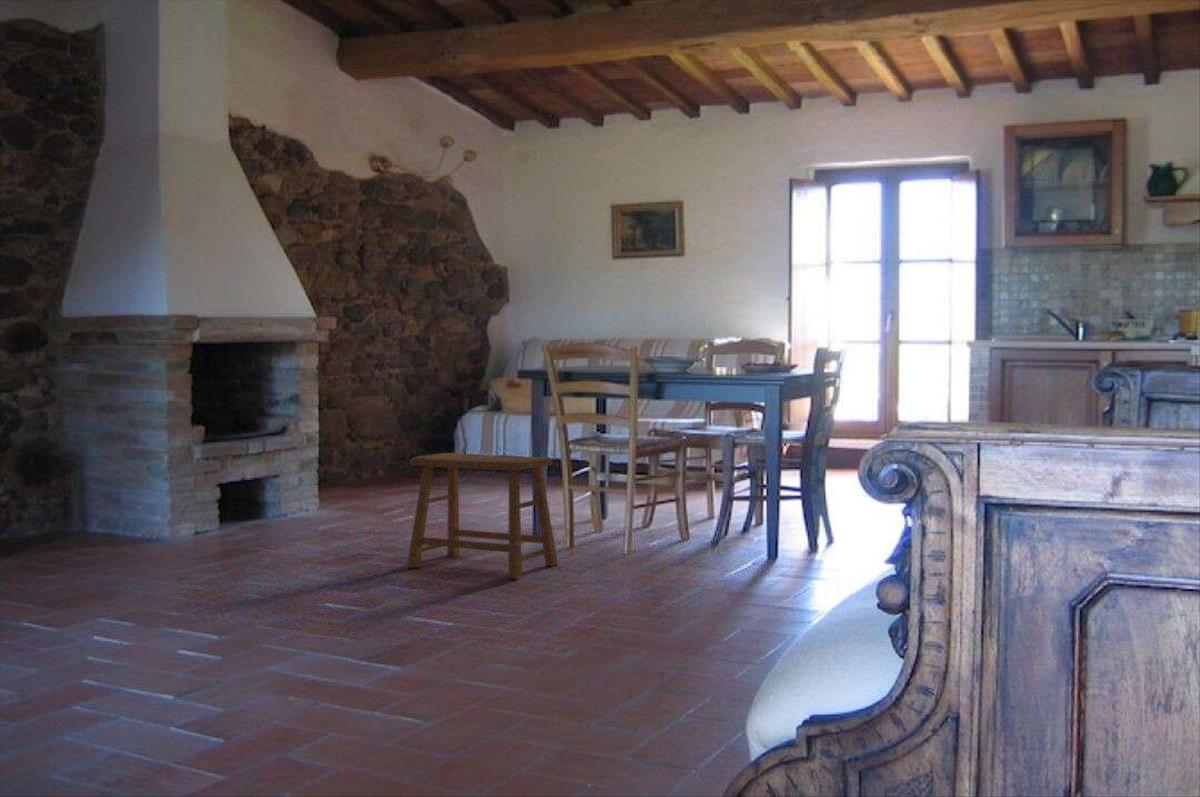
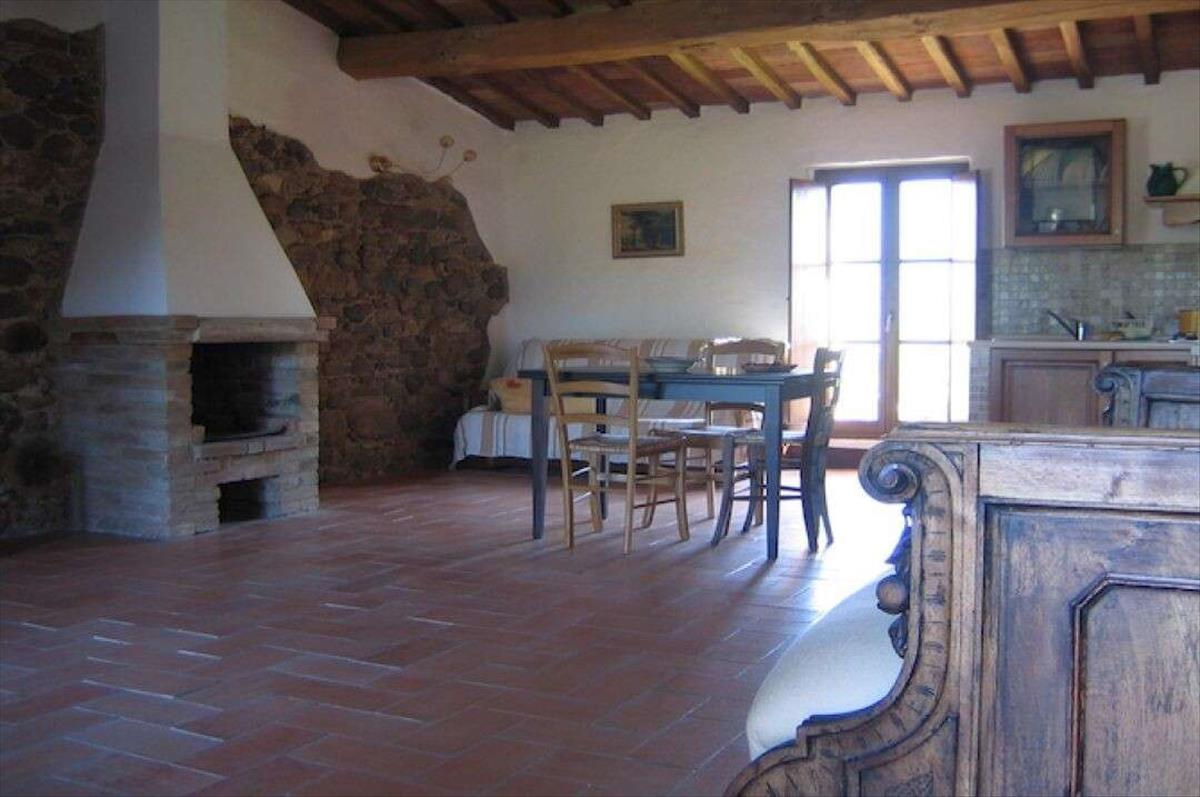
- stool (482, 531)
